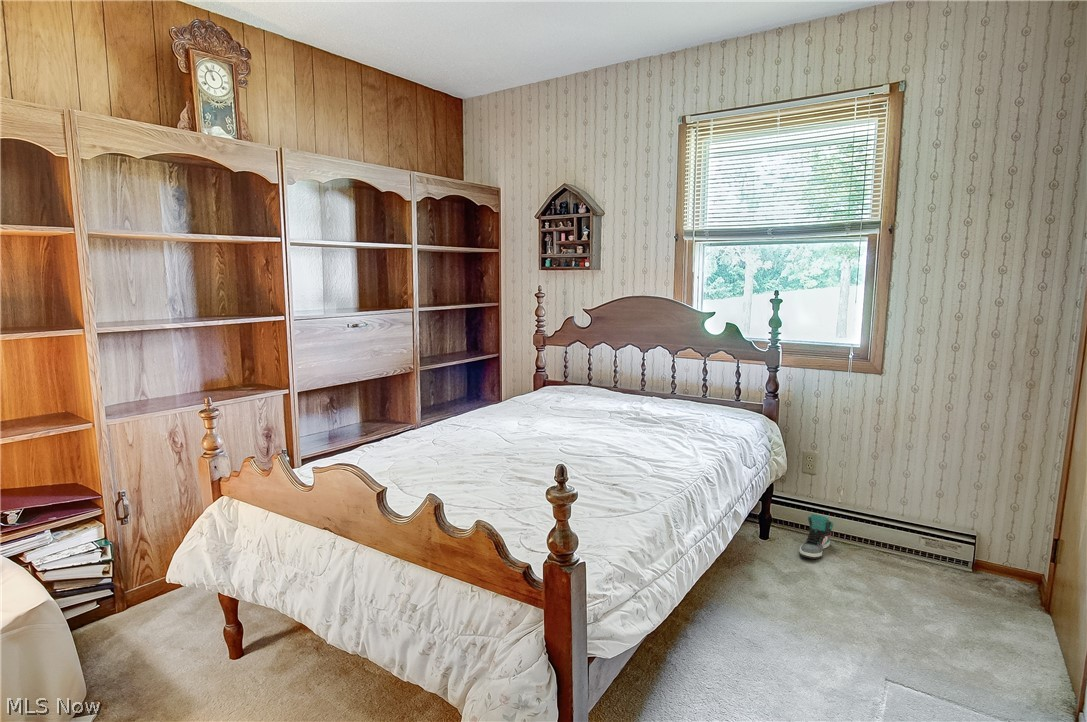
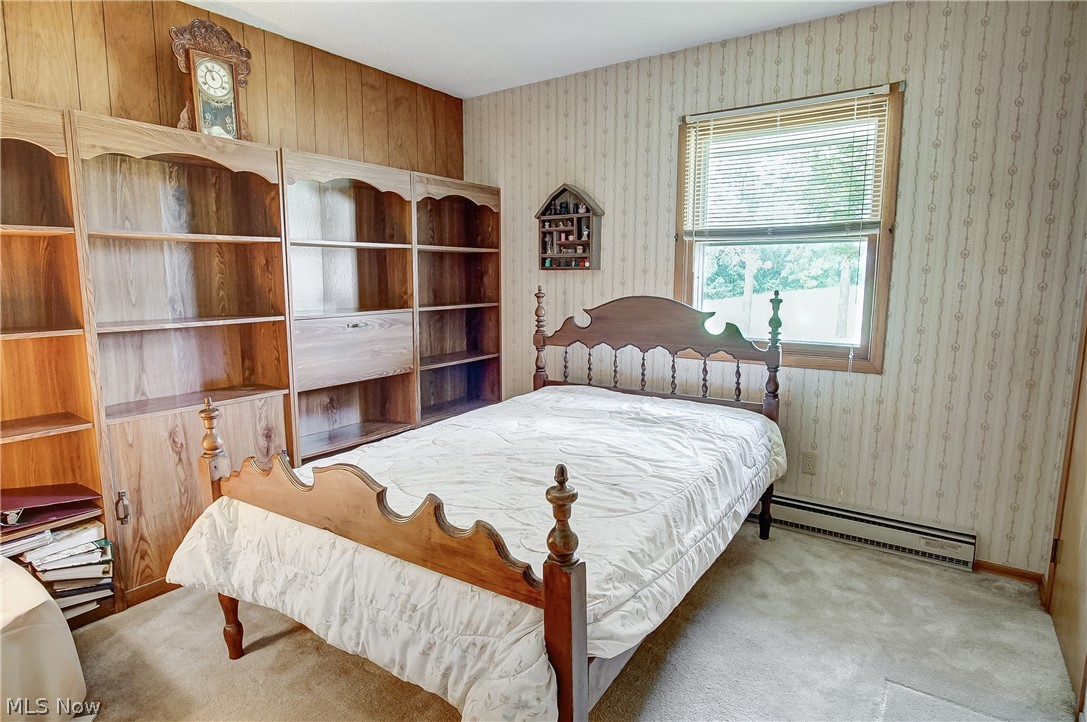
- sneaker (816, 533)
